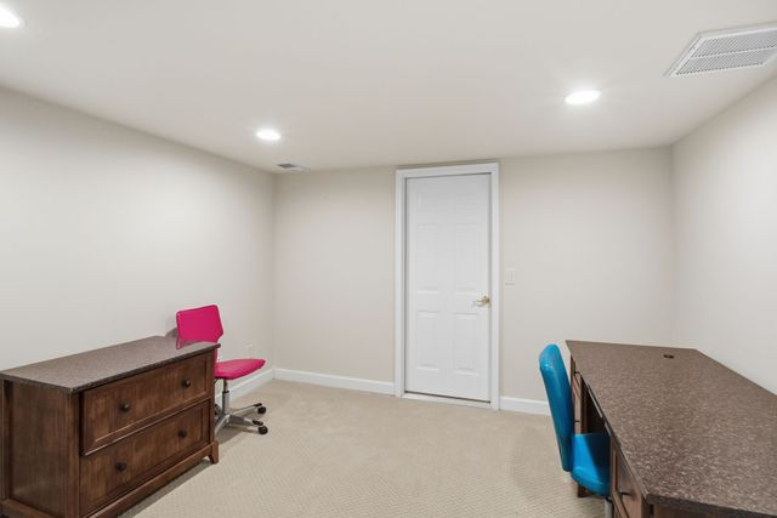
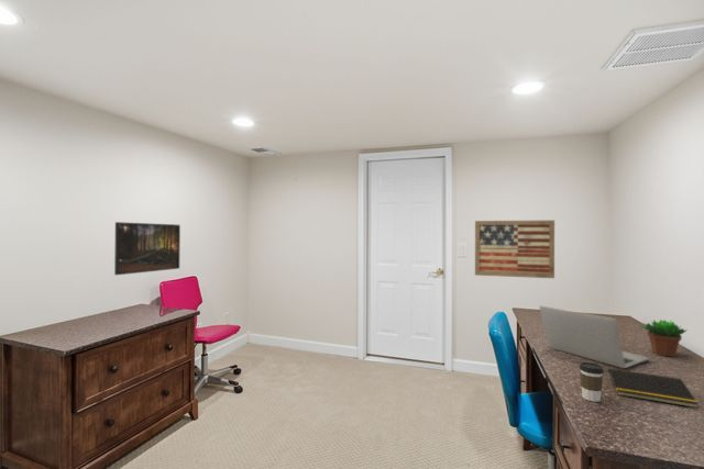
+ succulent plant (663, 336)
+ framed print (150, 247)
+ wall art (513, 248)
+ coffee cup (591, 381)
+ notepad (649, 386)
+ laptop (592, 332)
